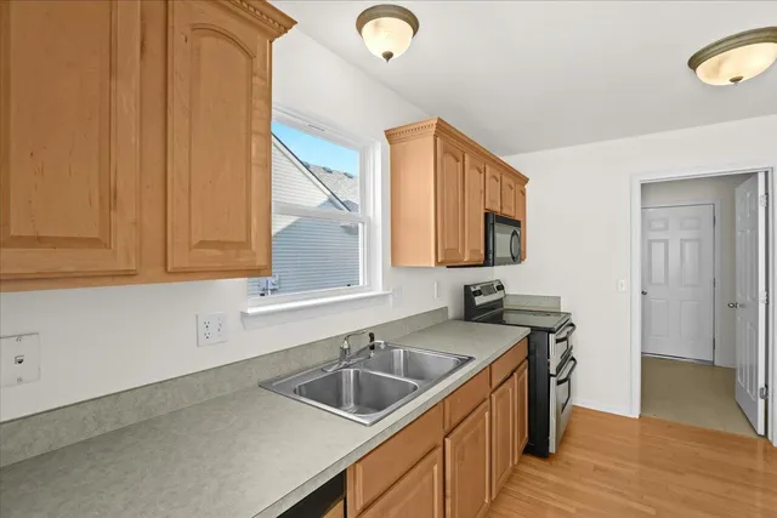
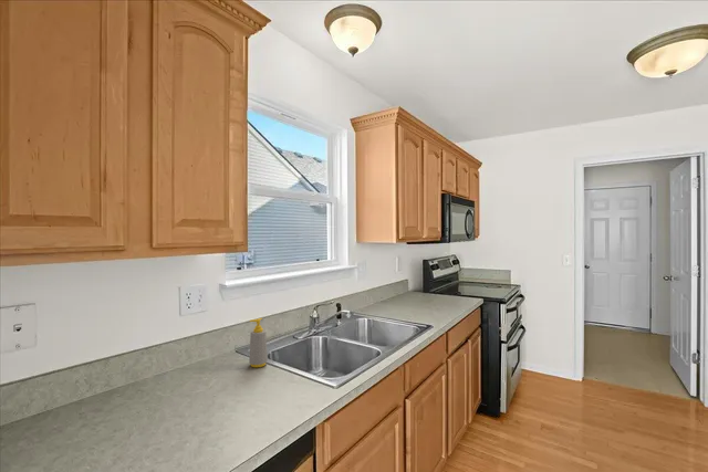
+ soap bottle (258, 342)
